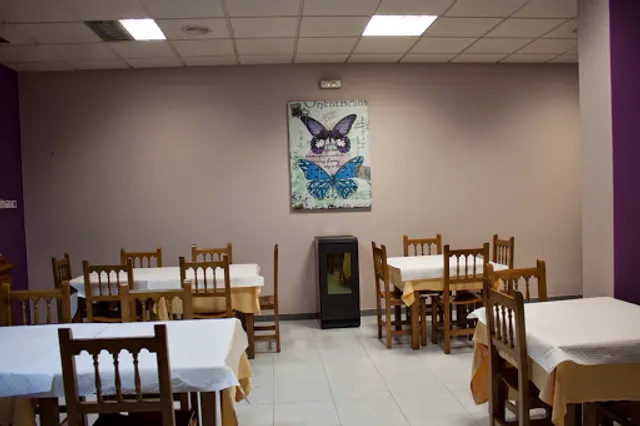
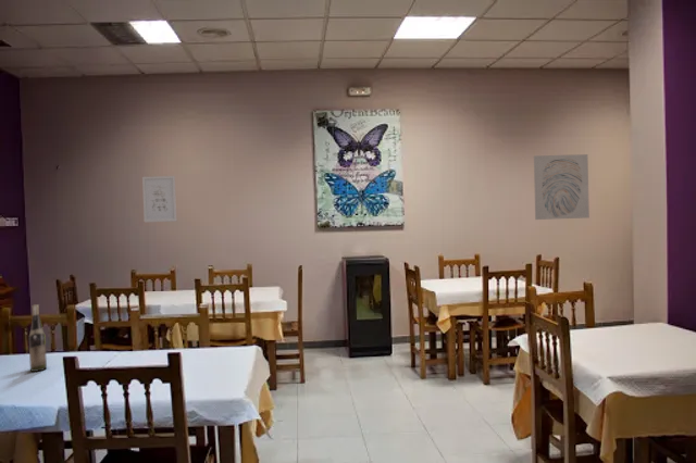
+ wine bottle (37, 337)
+ wall art (561, 187)
+ wall art (159, 199)
